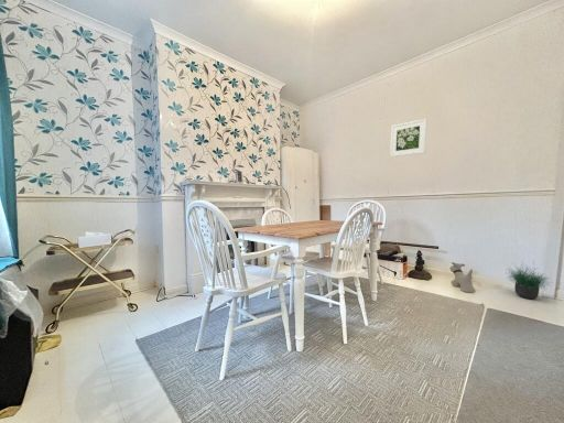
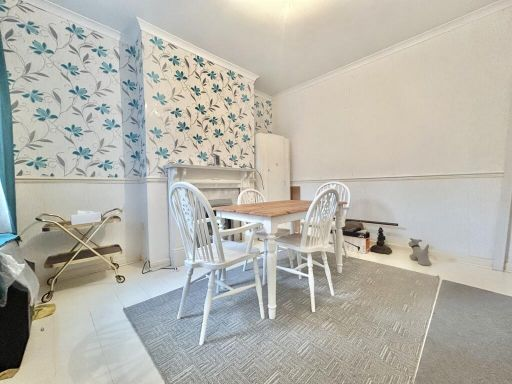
- potted plant (527, 278)
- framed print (408, 139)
